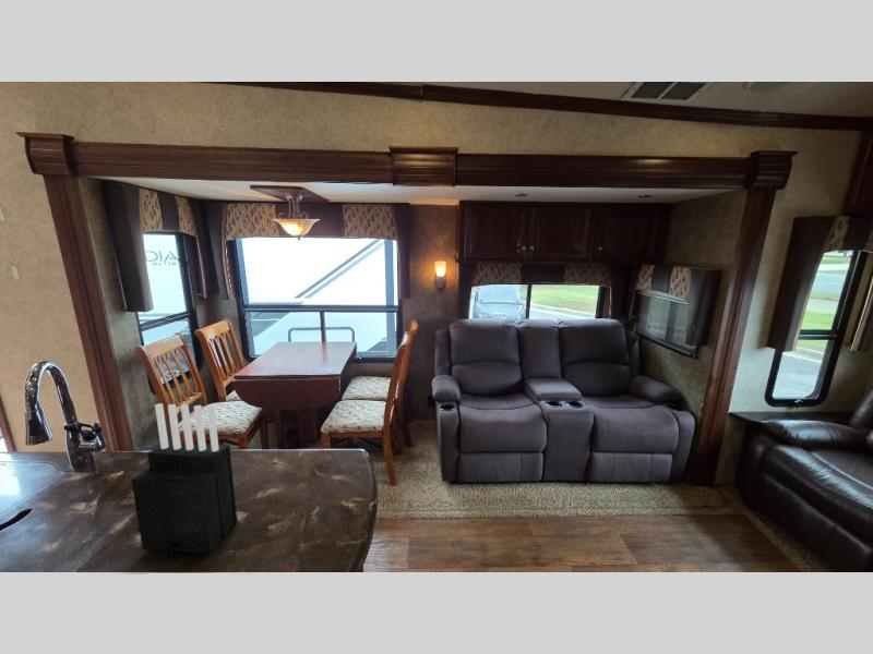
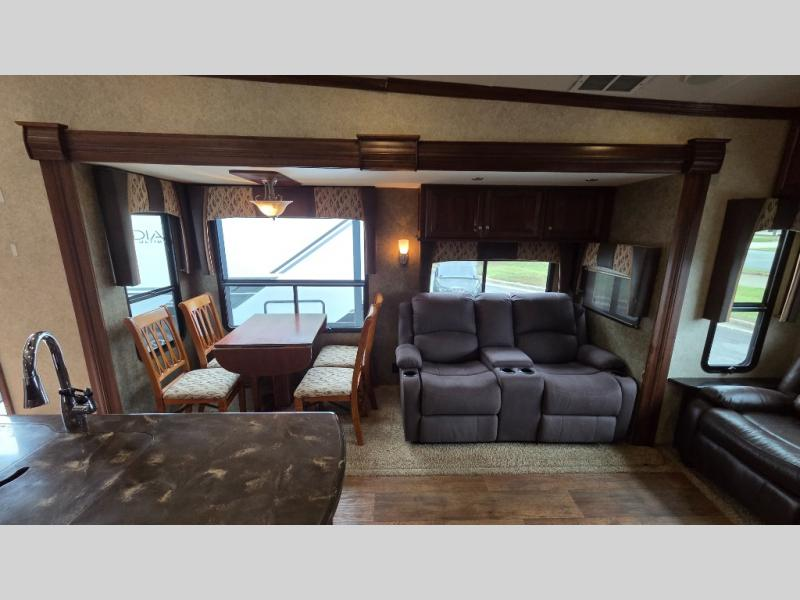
- knife block (180, 477)
